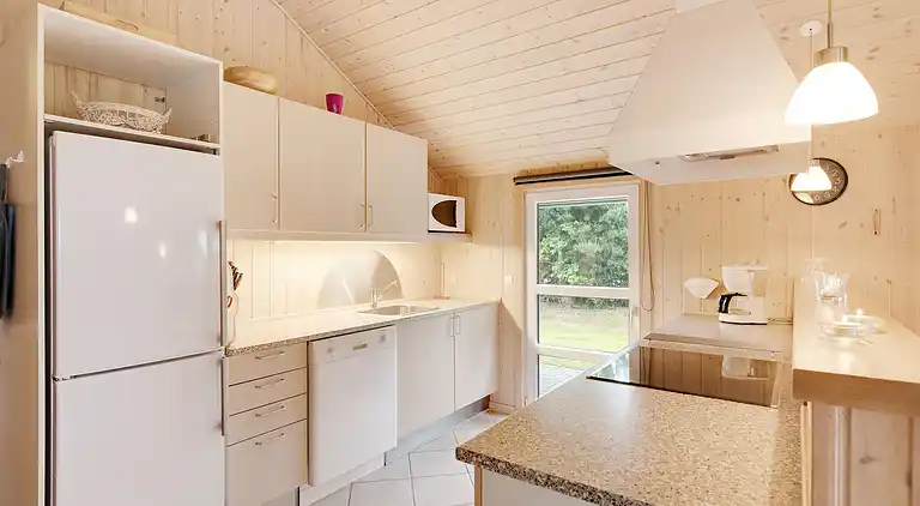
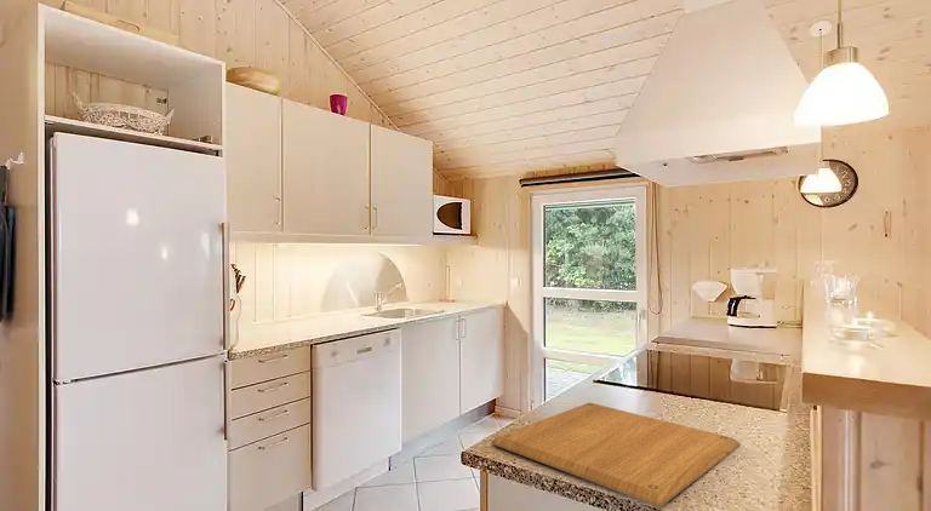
+ chopping board (615, 440)
